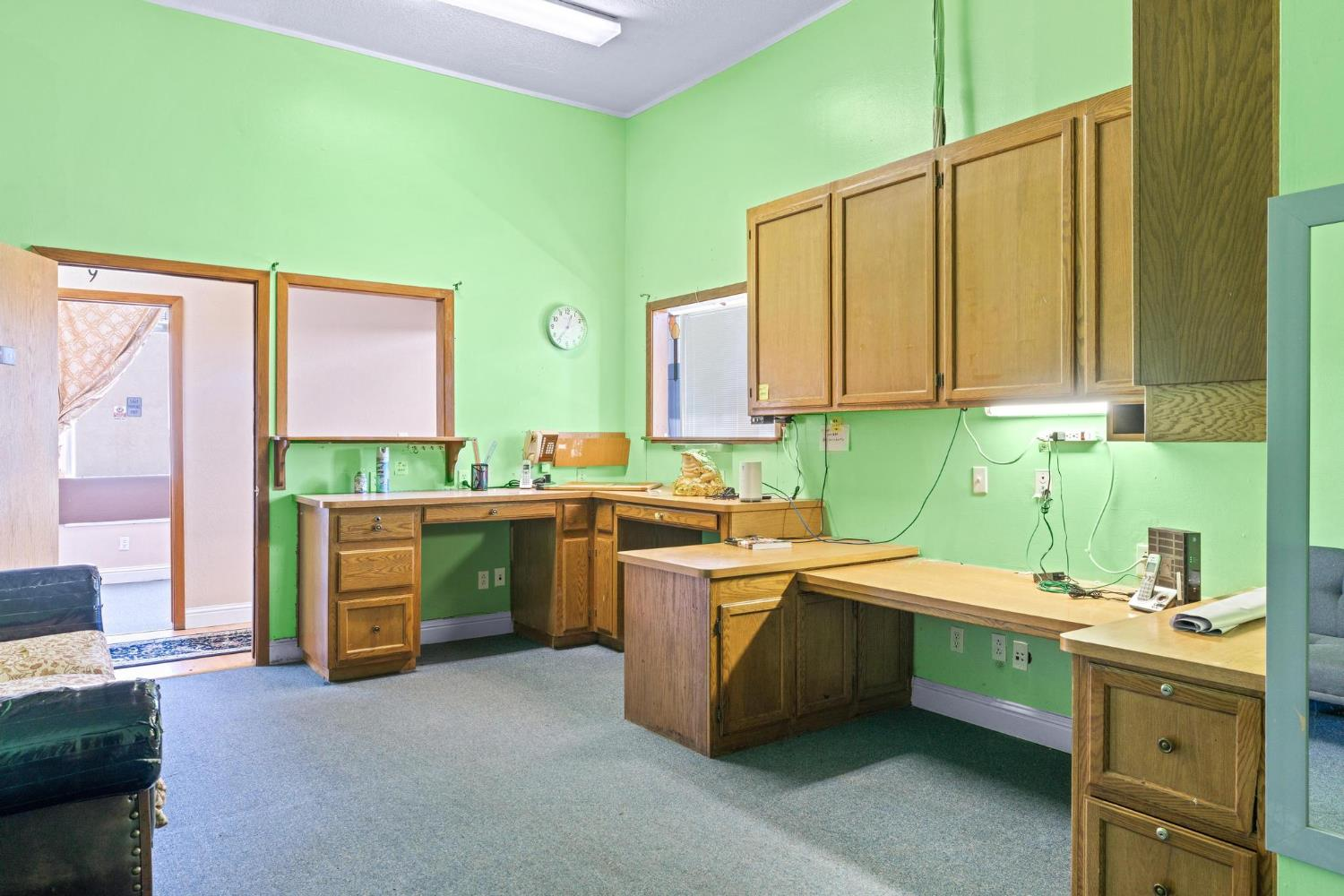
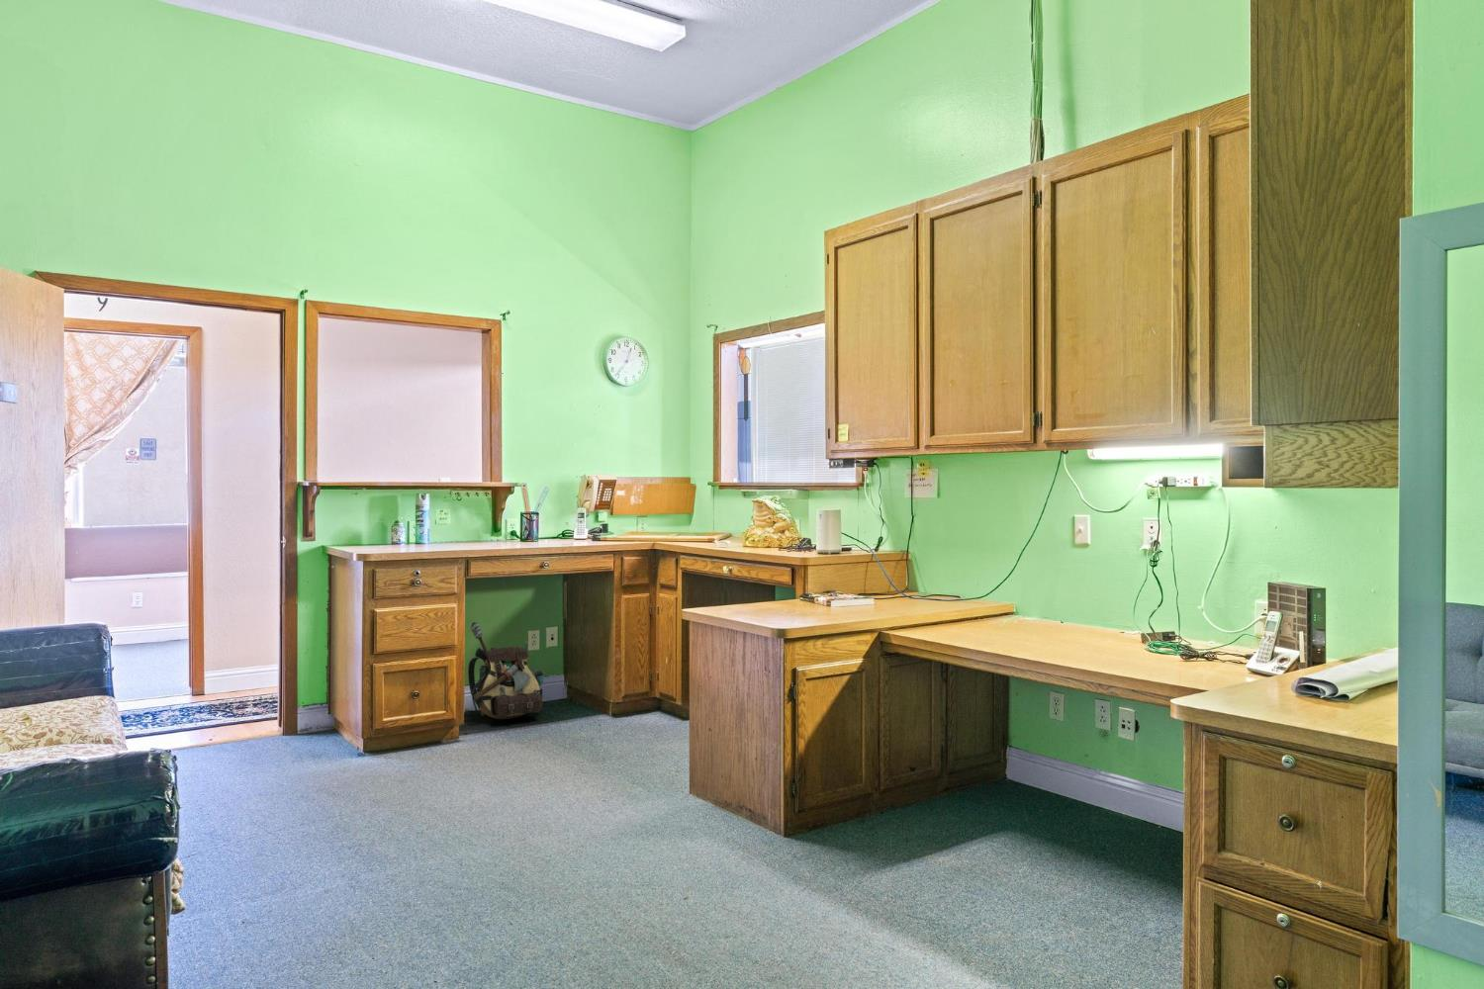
+ backpack (505, 668)
